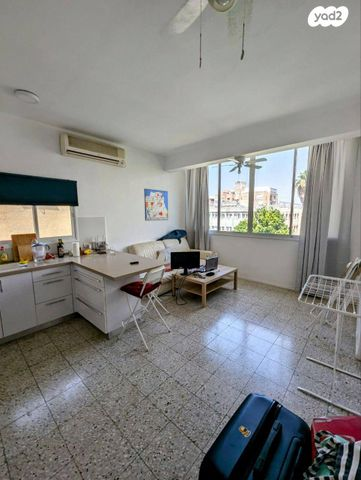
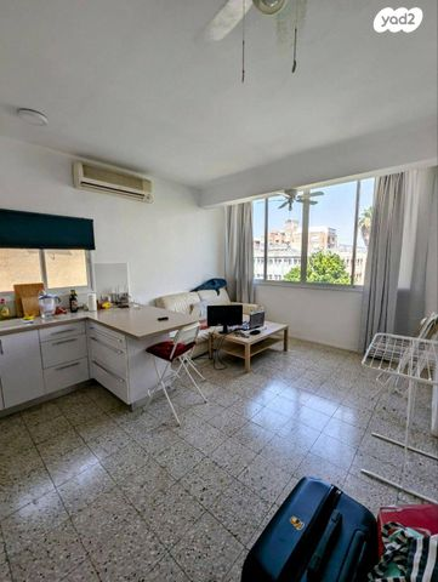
- wall art (156, 205)
